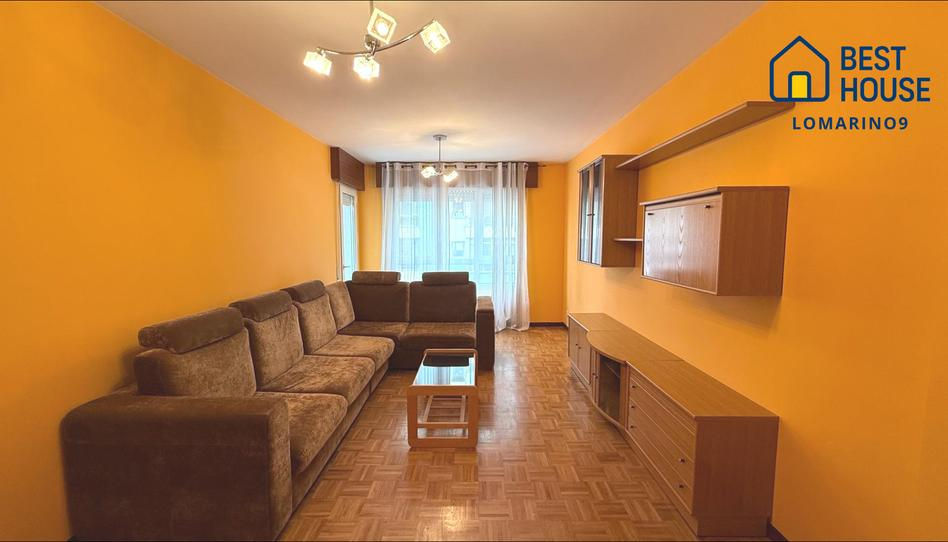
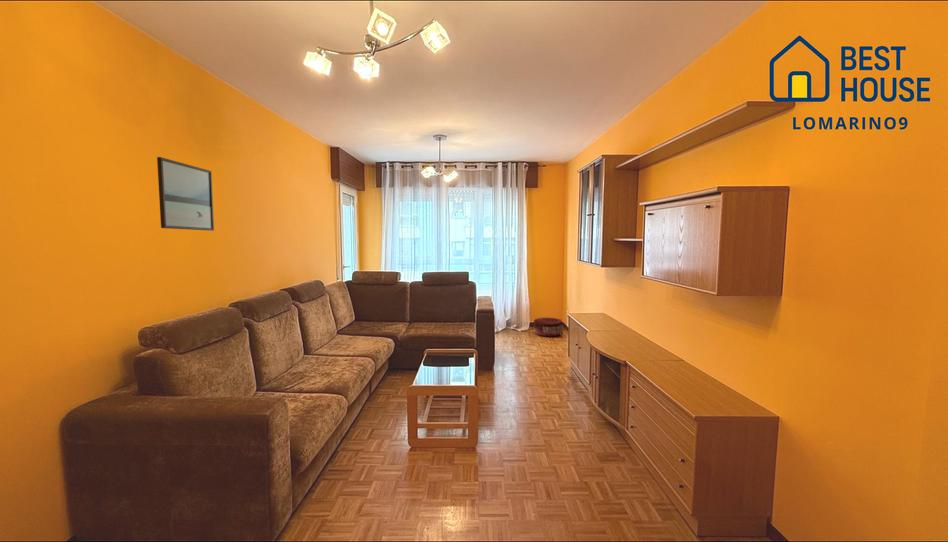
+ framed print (188, 197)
+ pouf (548, 326)
